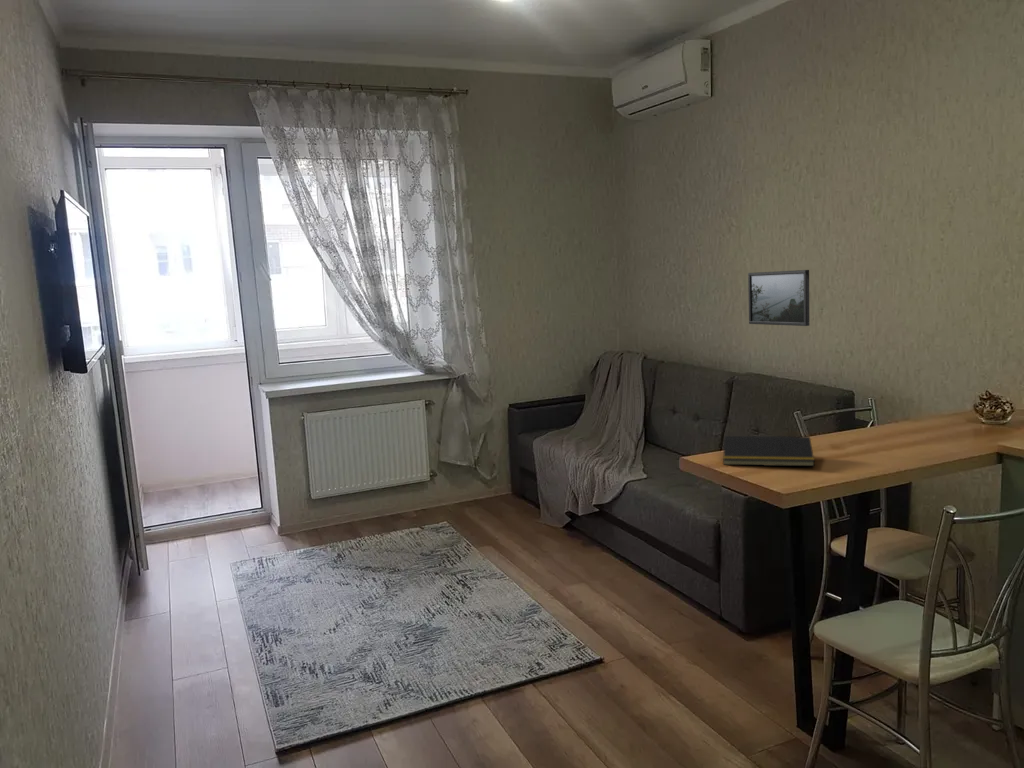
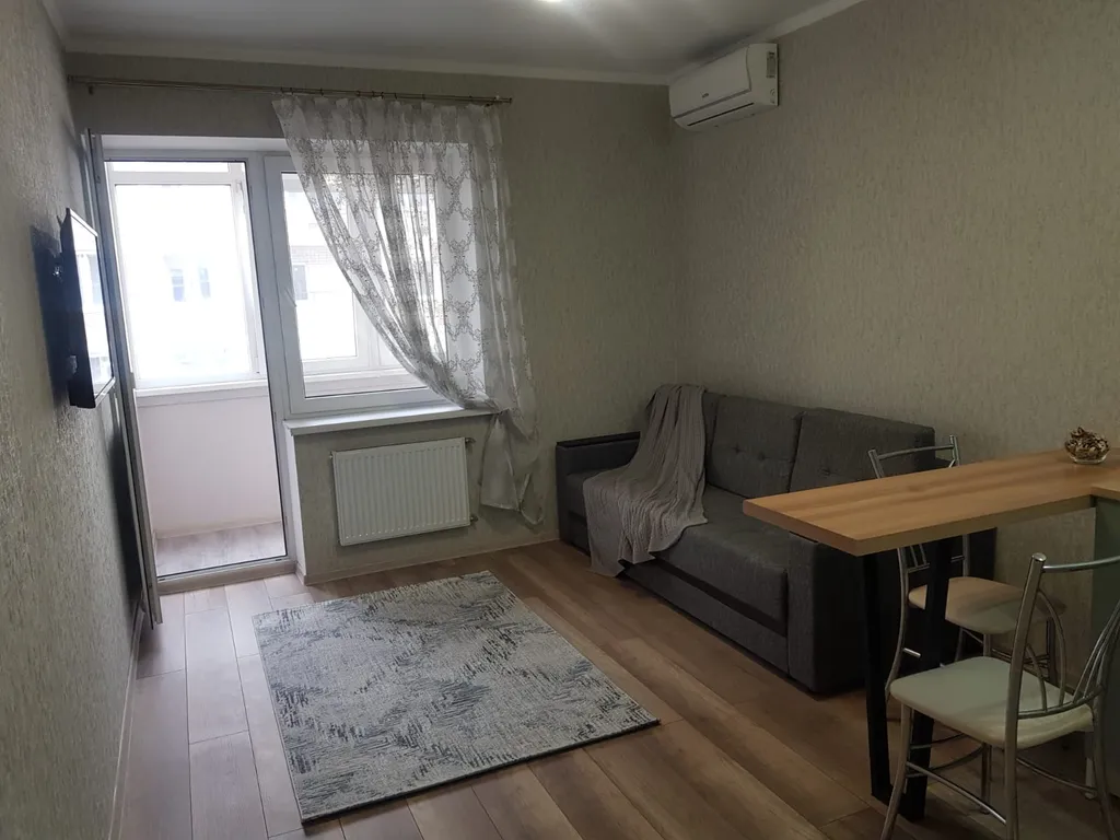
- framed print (777, 298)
- notepad (767, 450)
